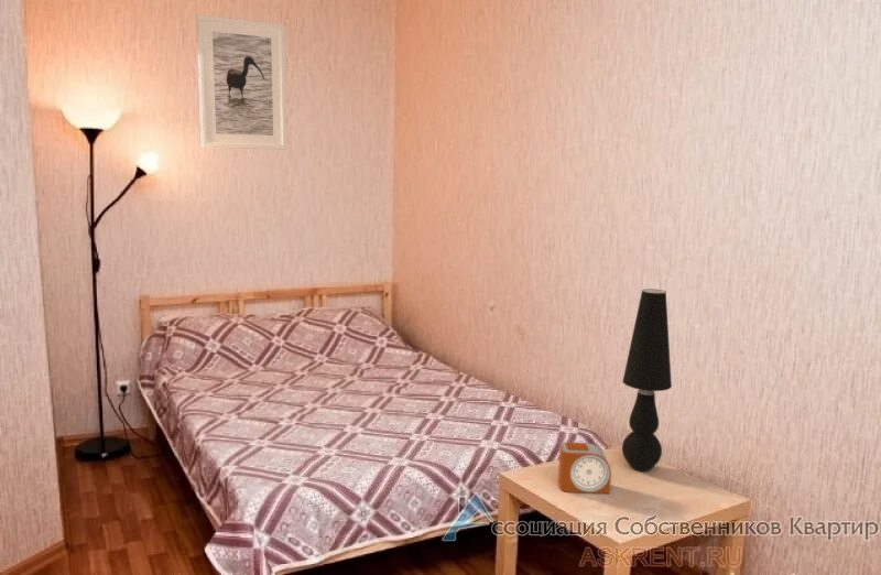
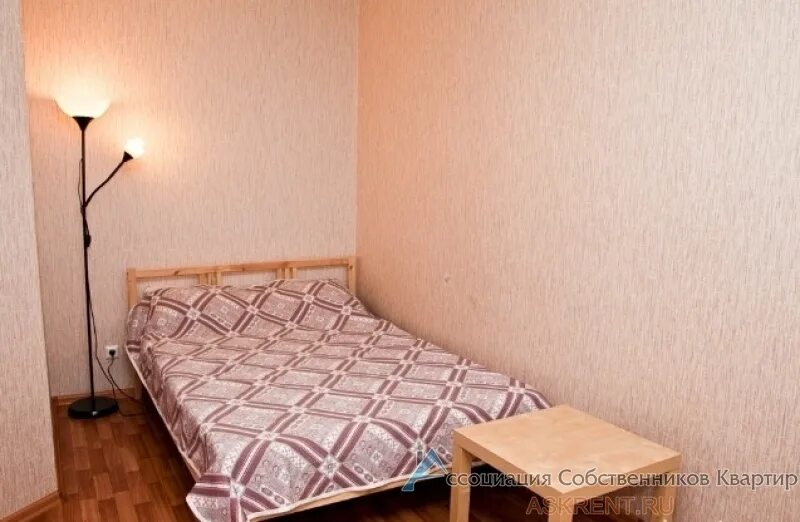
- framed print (243, 85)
- table lamp (646, 381)
- alarm clock (584, 466)
